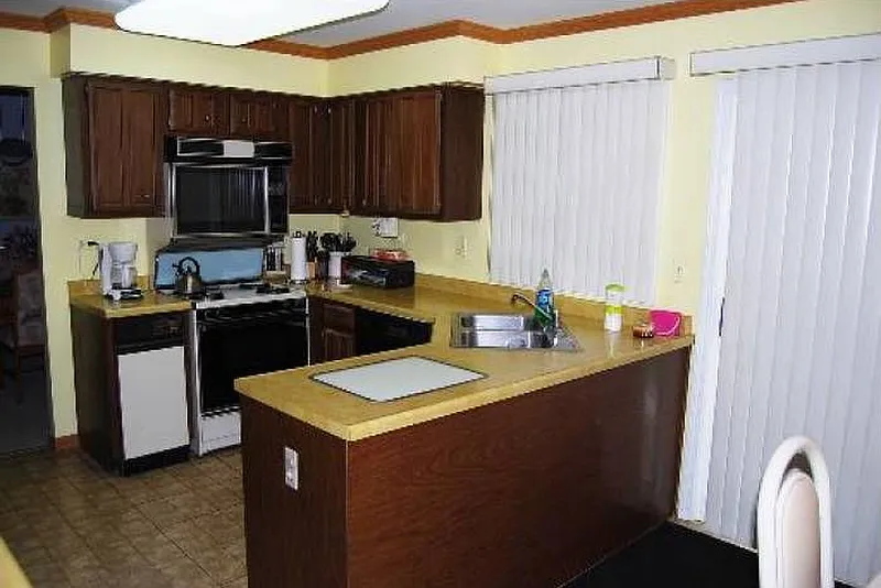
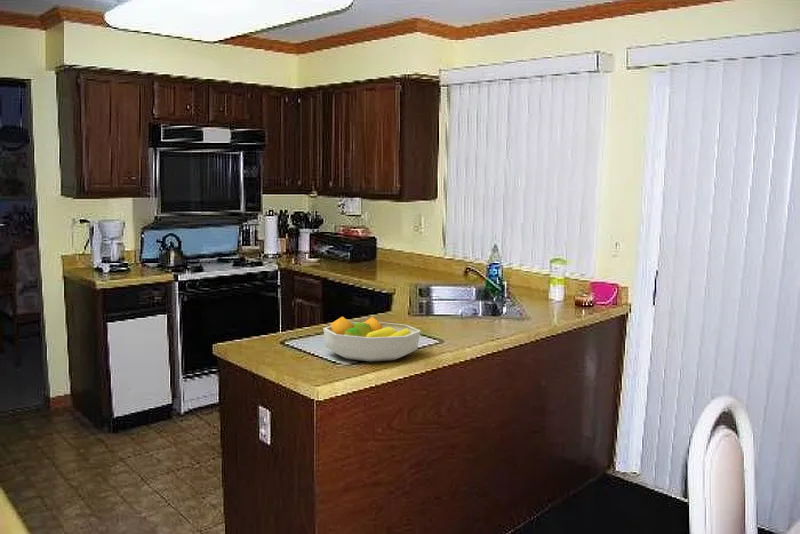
+ fruit bowl (371, 336)
